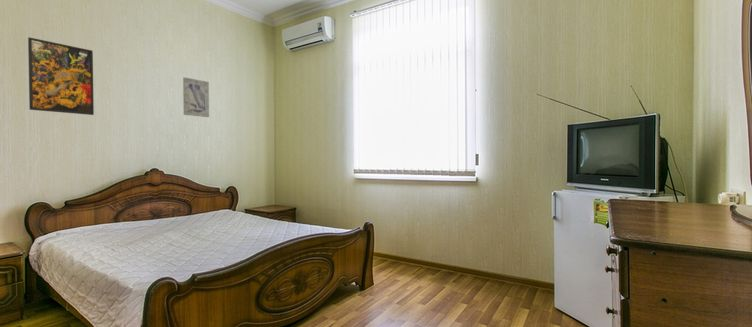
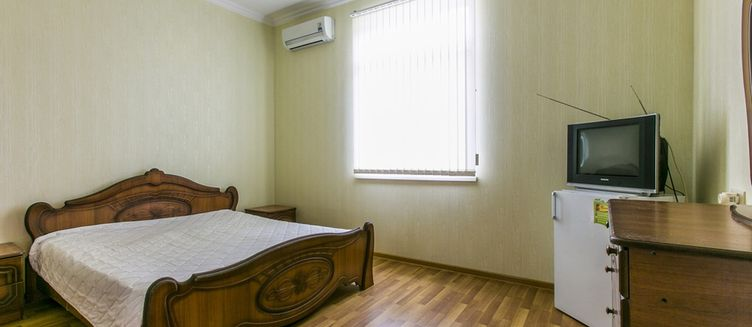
- wall art (196, 97)
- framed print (62, 78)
